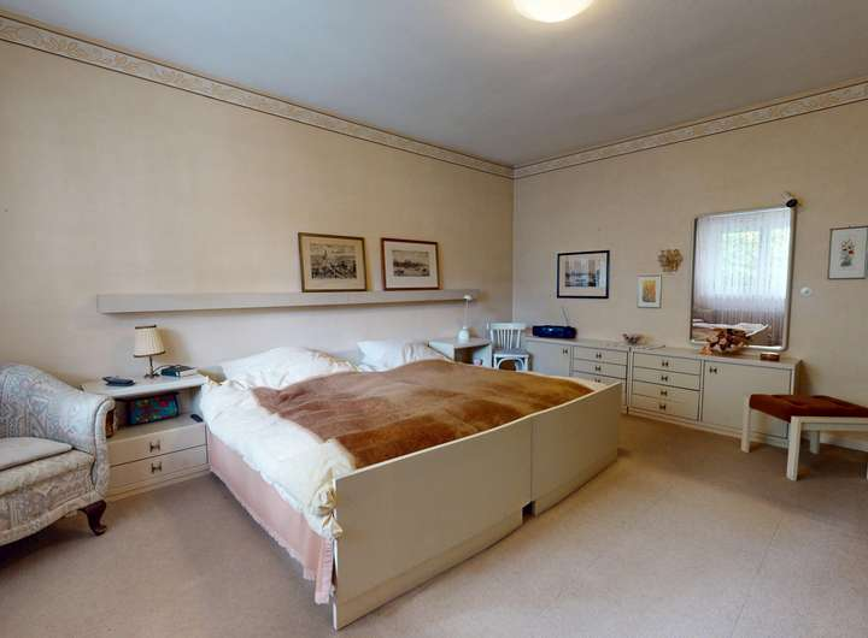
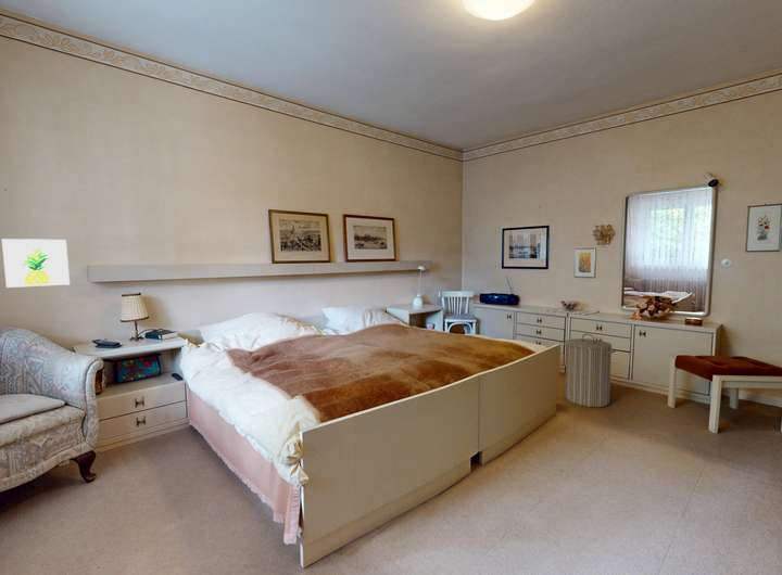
+ wall art (37, 263)
+ laundry hamper (588, 367)
